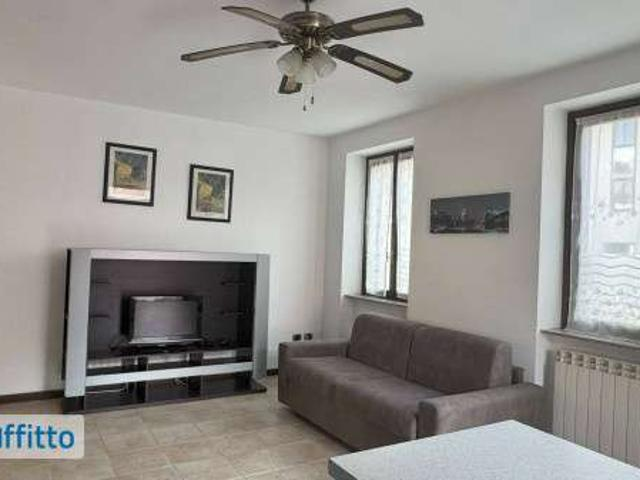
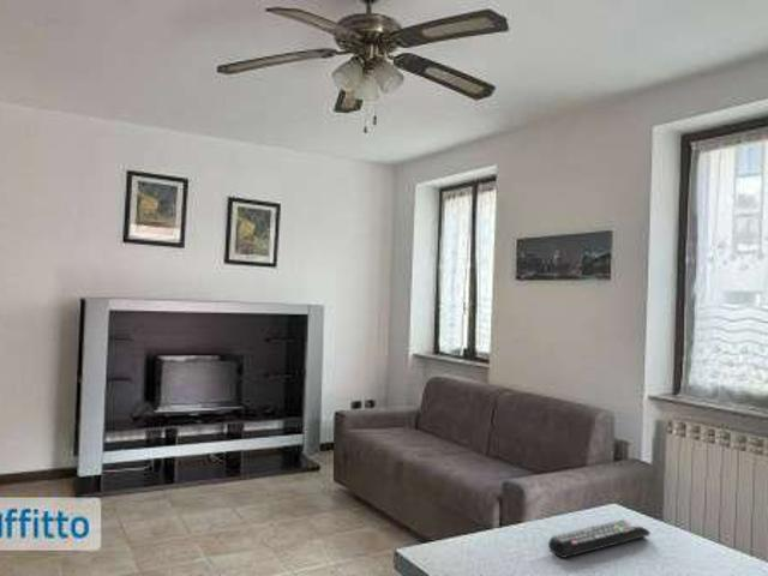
+ remote control (600, 538)
